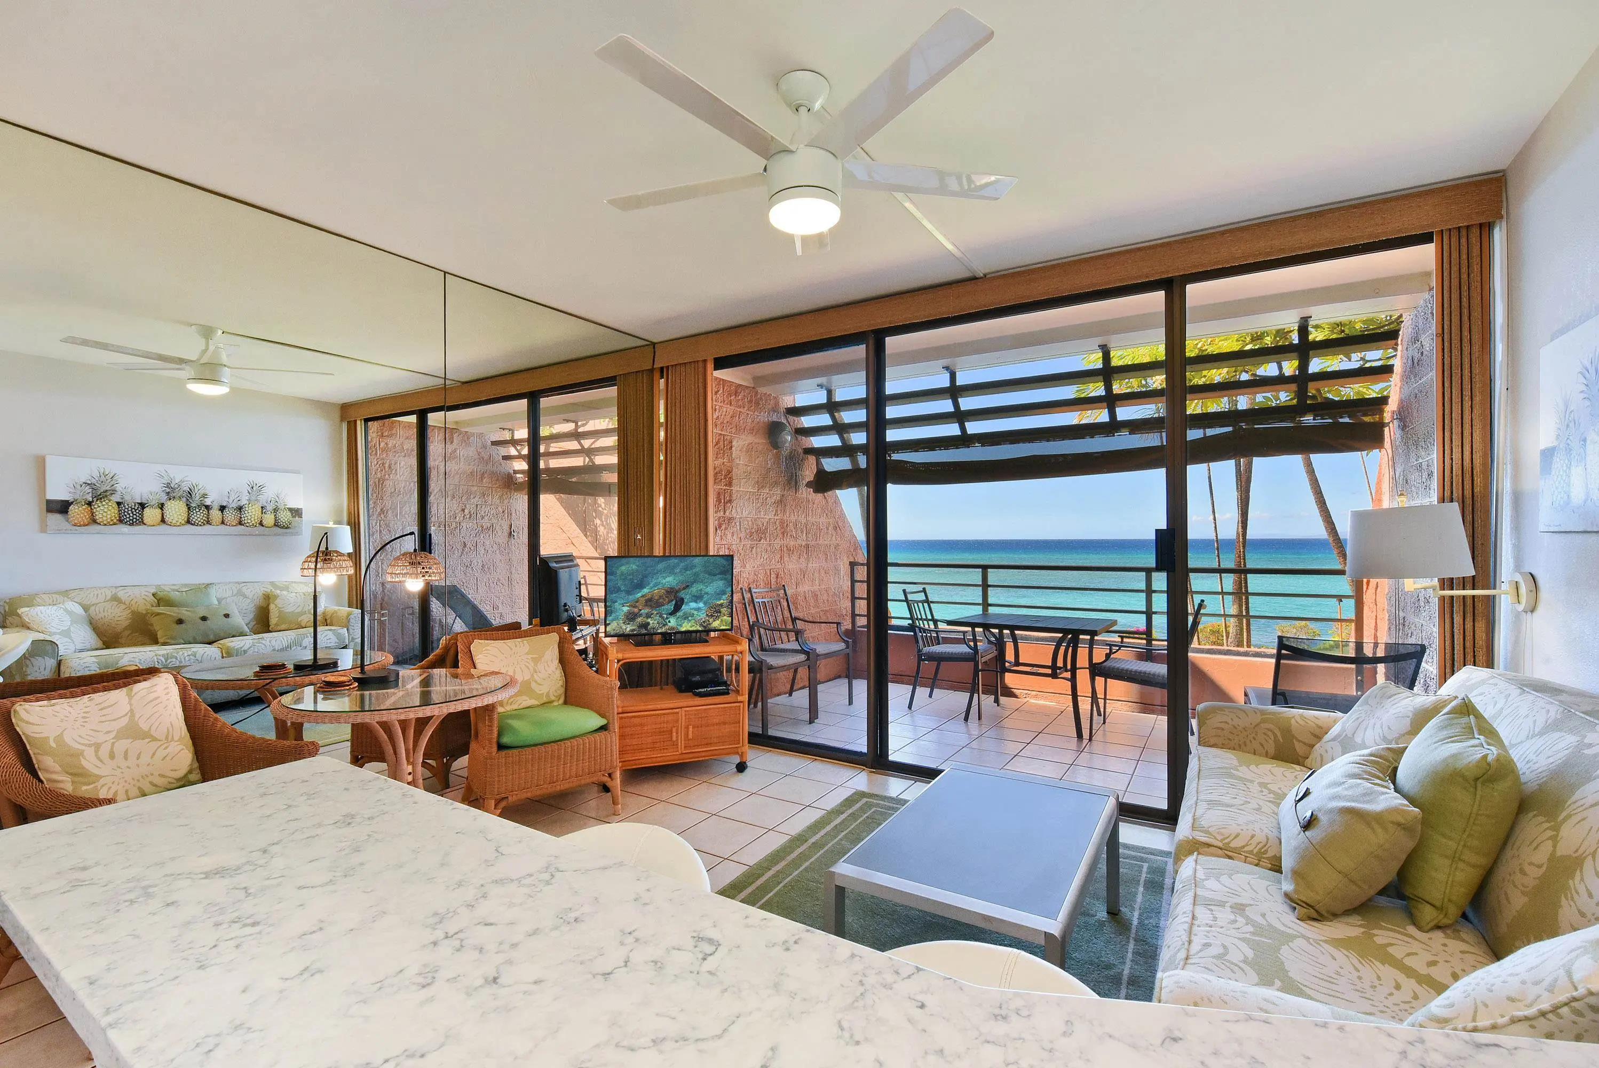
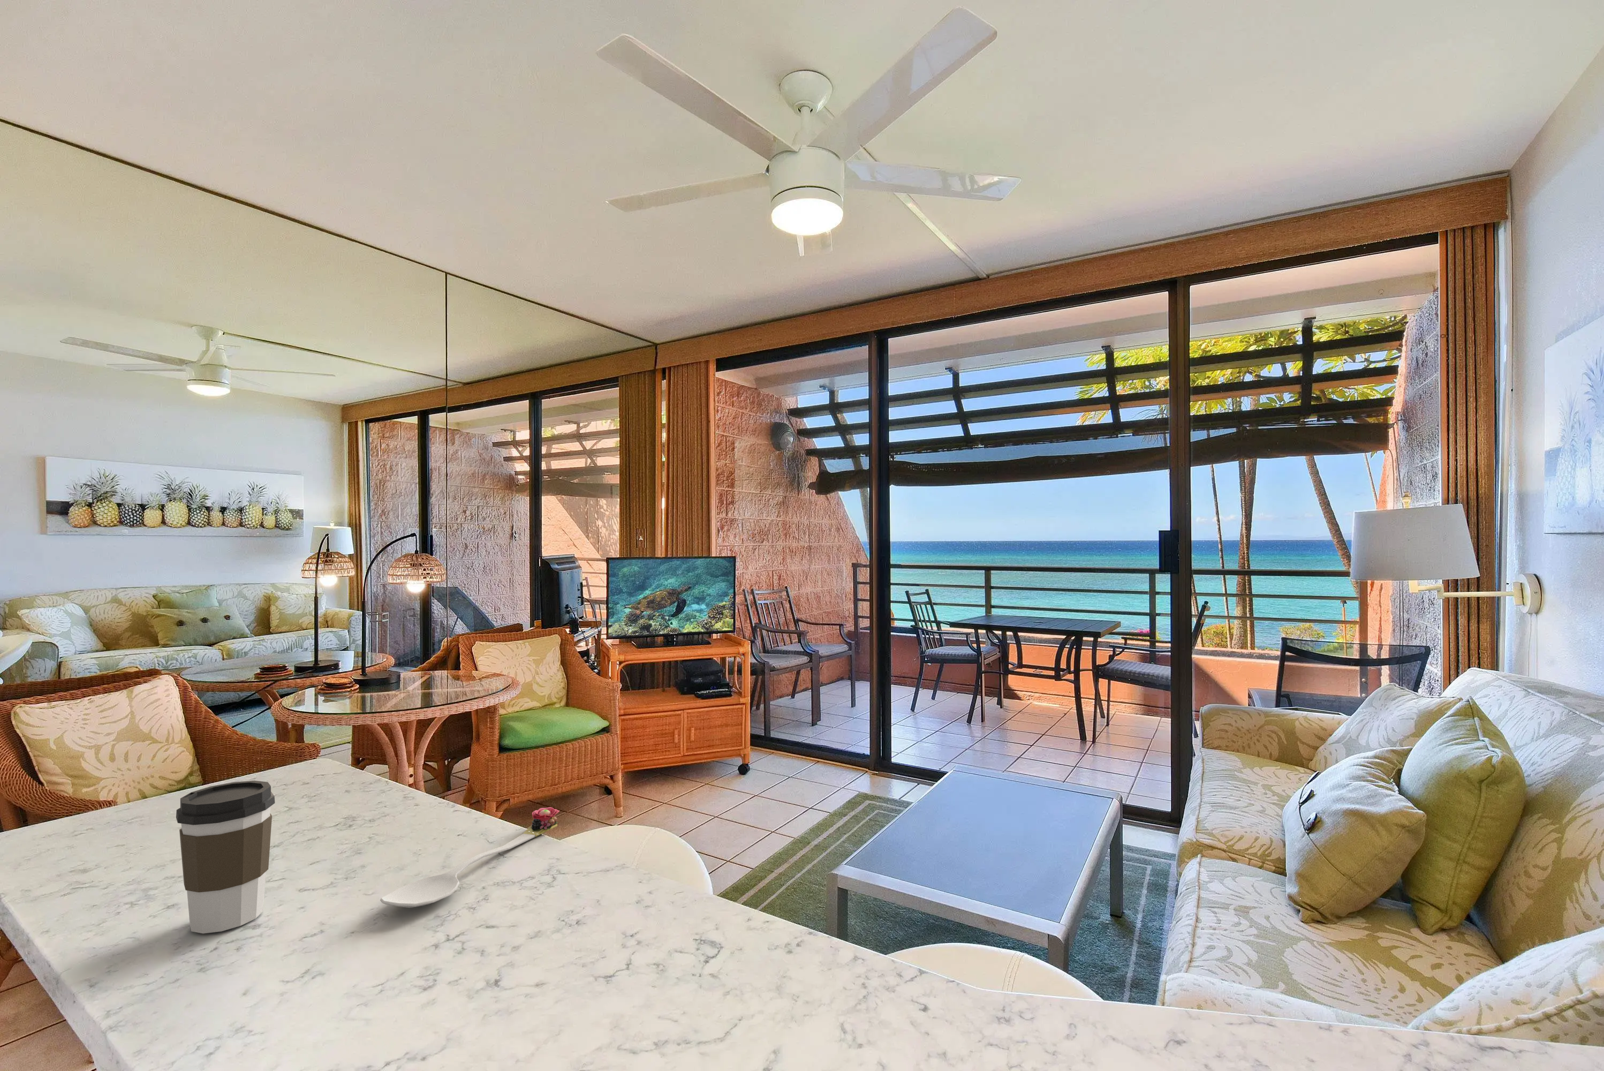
+ coffee cup (226, 855)
+ spoon (483, 853)
